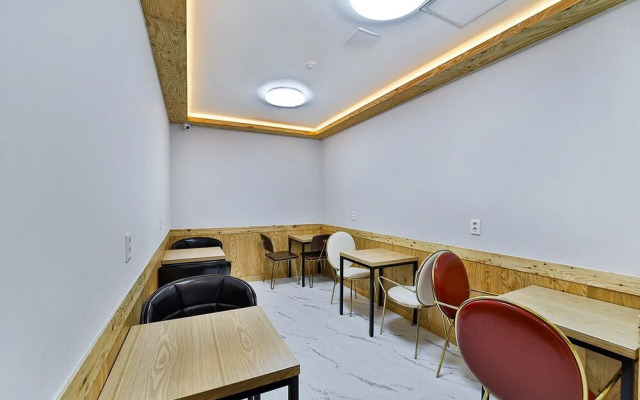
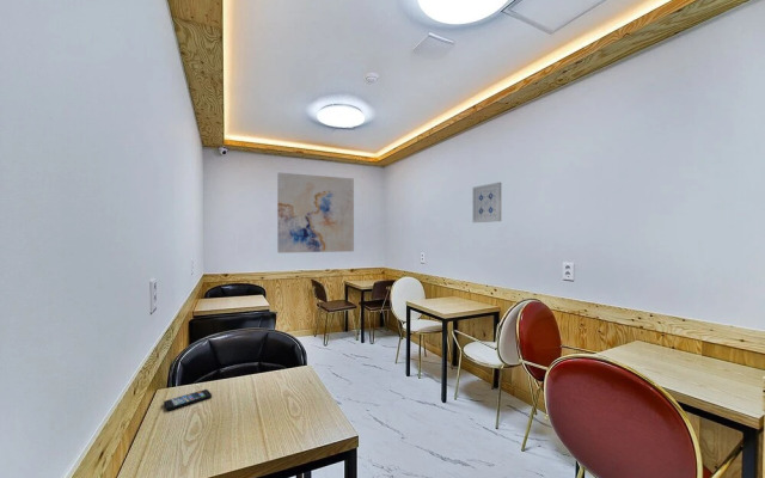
+ smartphone (188, 399)
+ wall art (317, 214)
+ wall art (485, 203)
